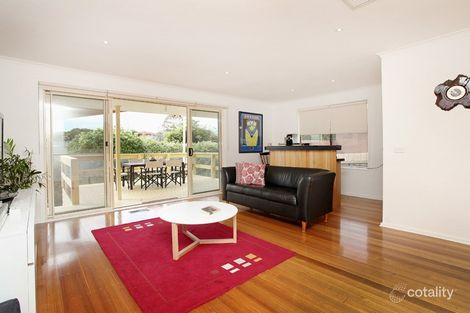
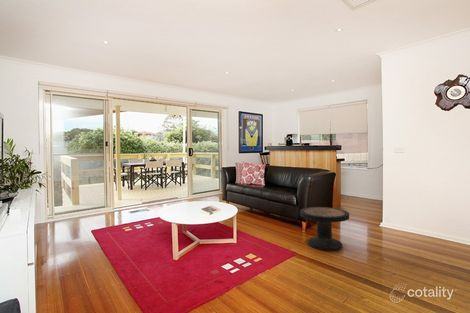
+ side table (324, 228)
